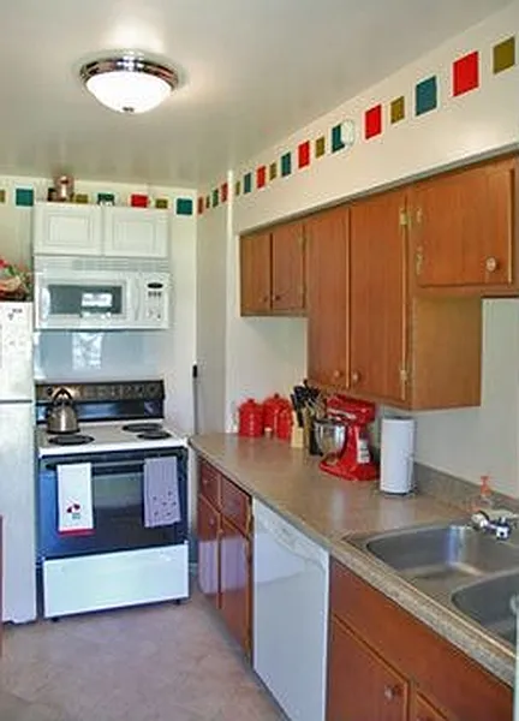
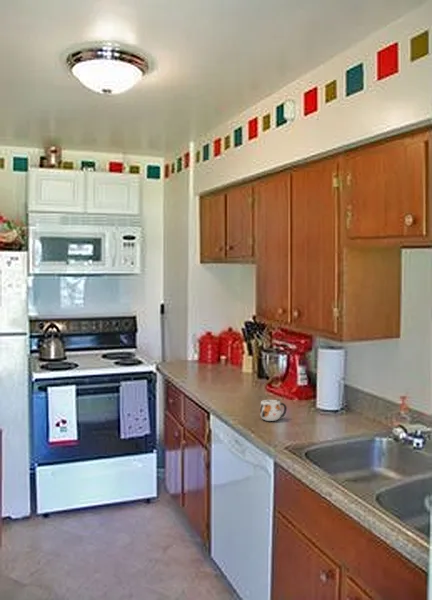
+ mug (273, 408)
